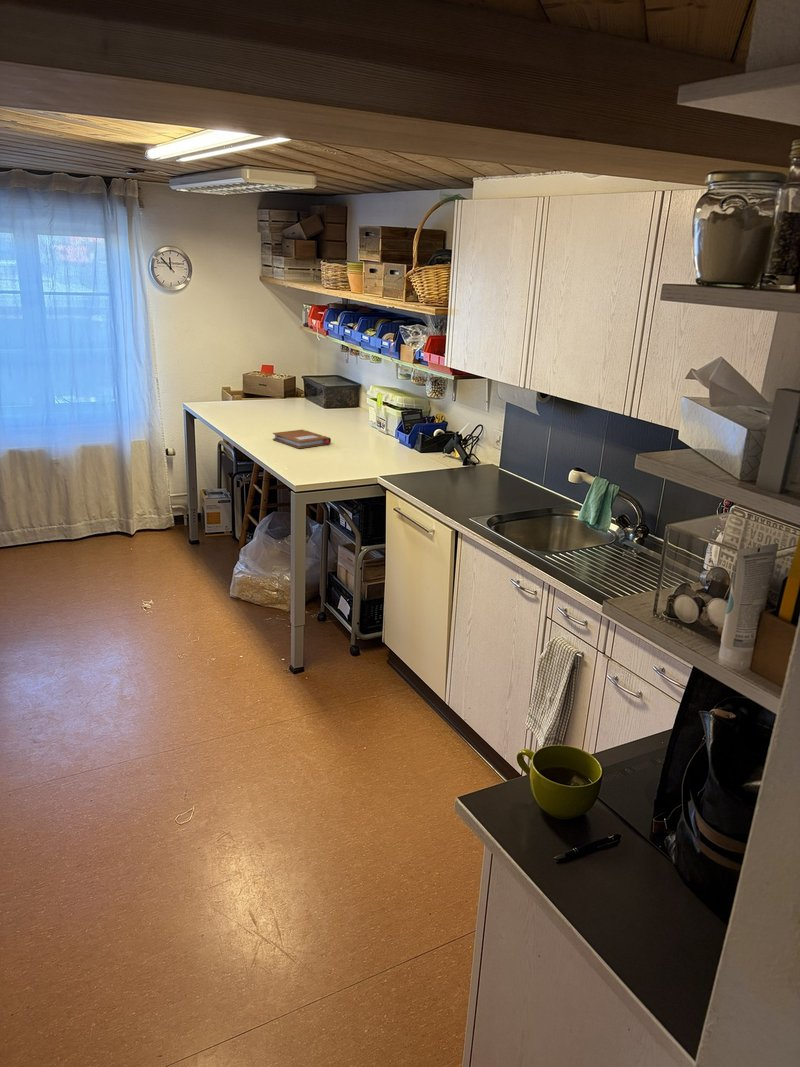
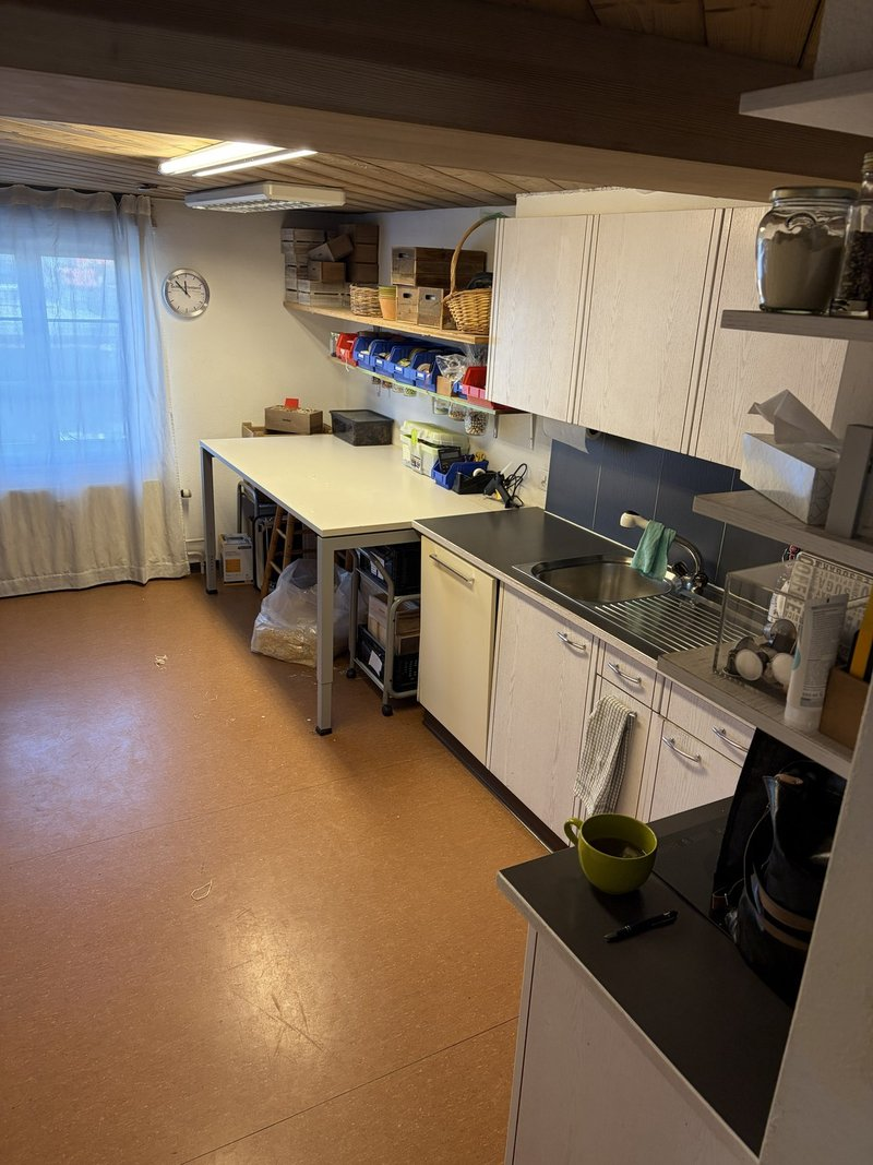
- notebook (302, 438)
